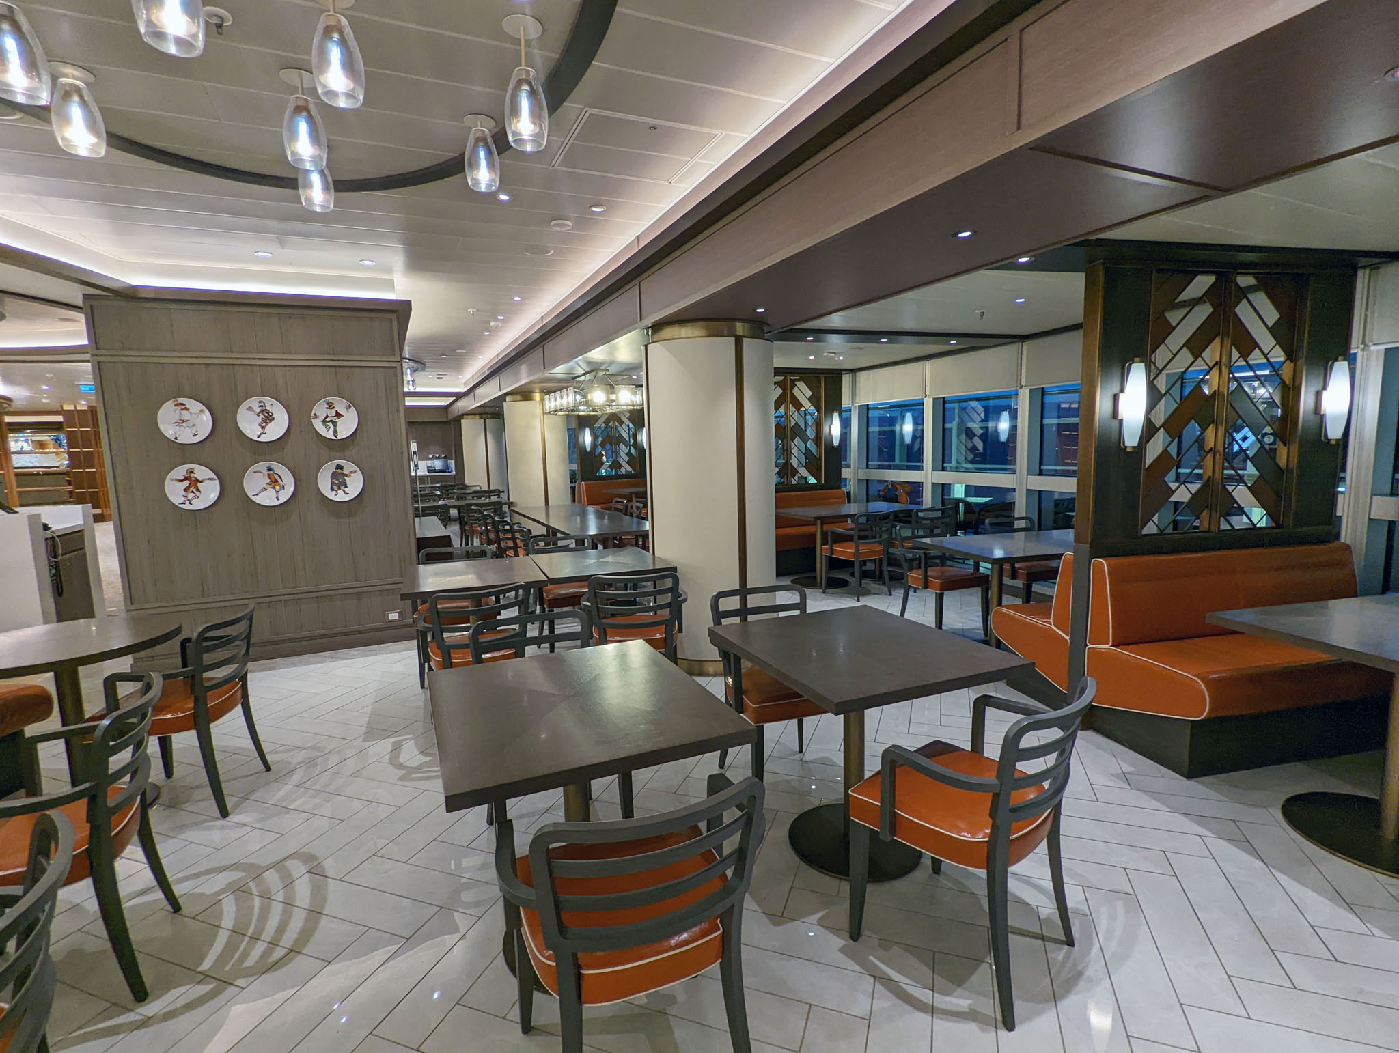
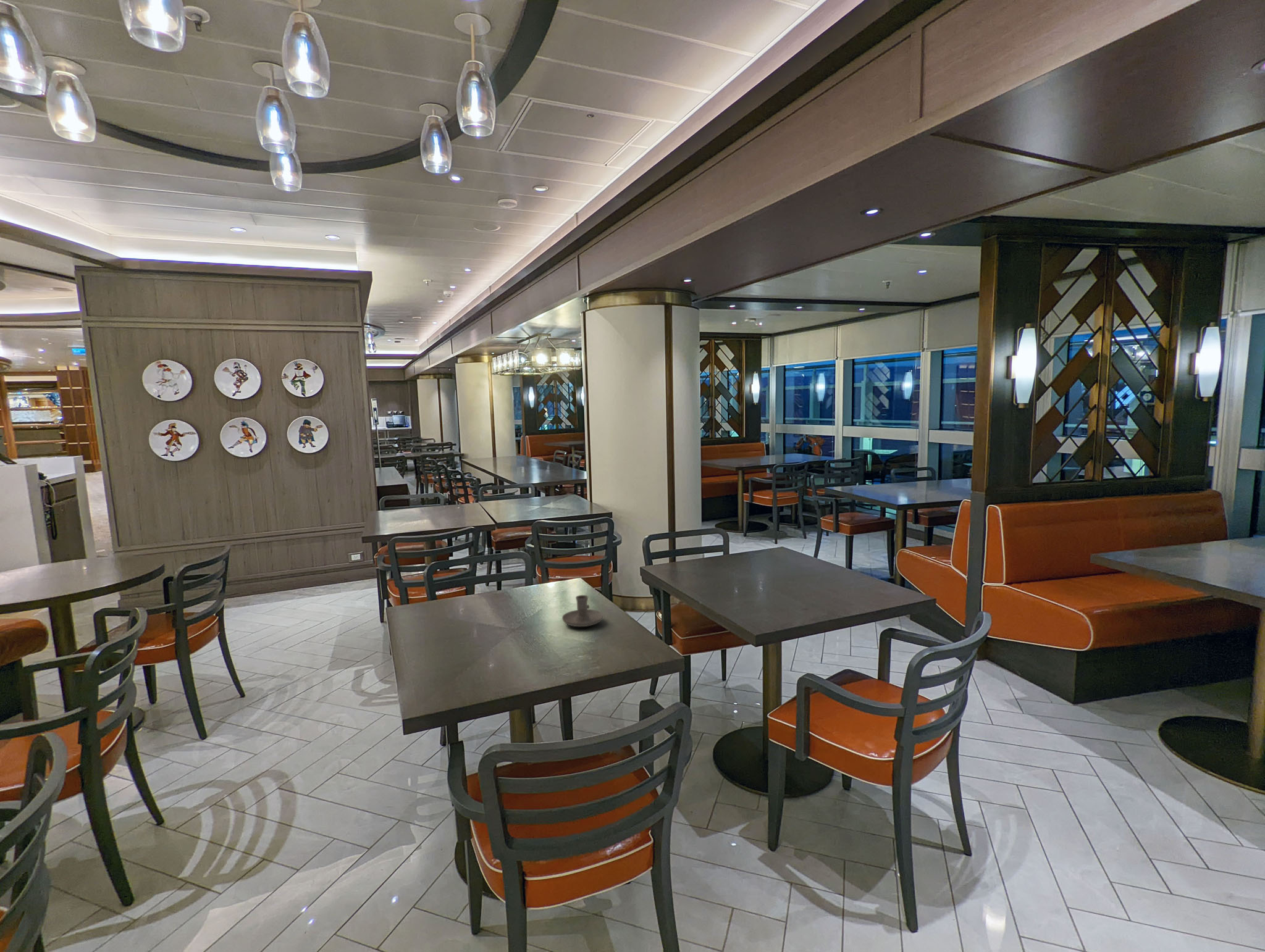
+ candle holder (581, 608)
